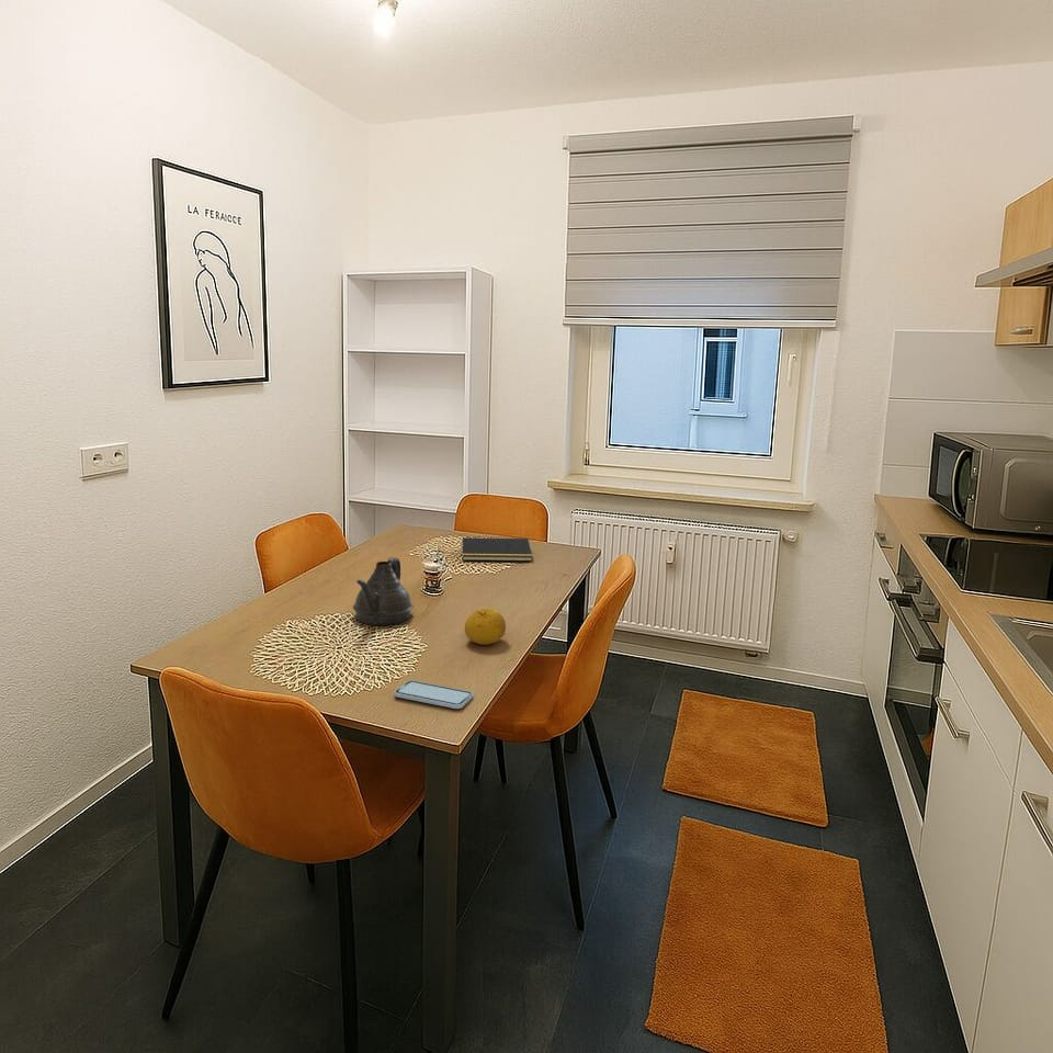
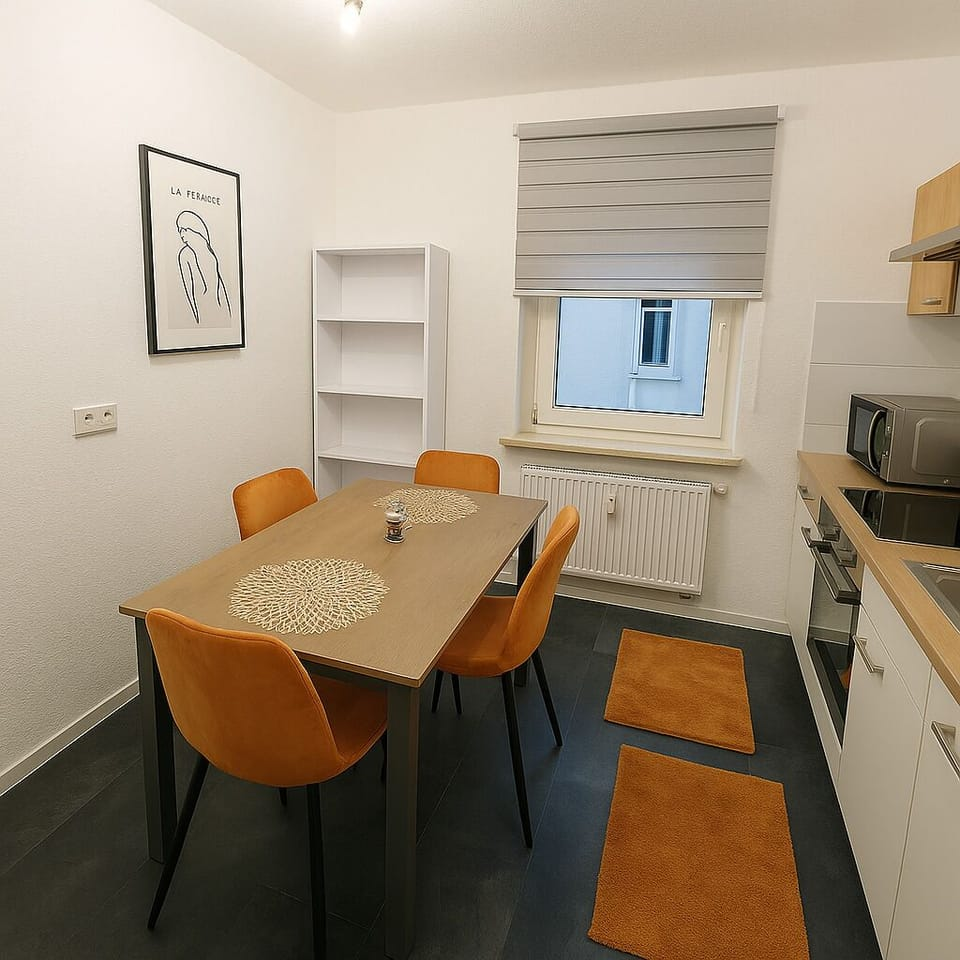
- smartphone (433, 693)
- notepad (496, 548)
- teapot (377, 592)
- fruit (485, 625)
